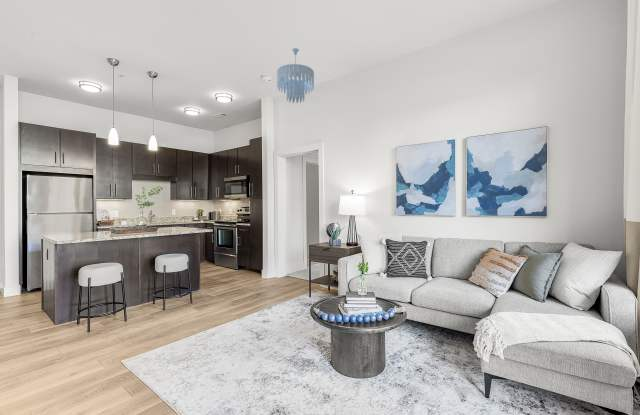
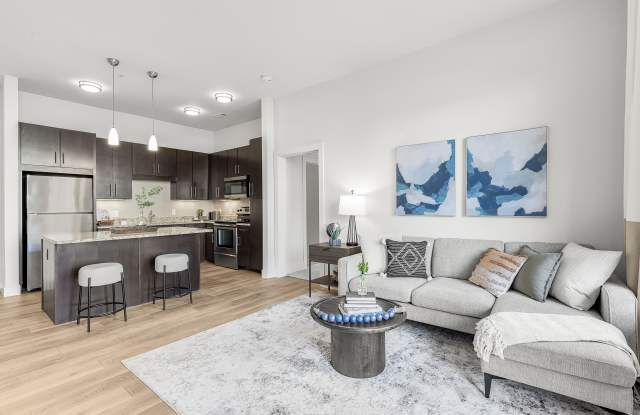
- ceiling light fixture (295, 75)
